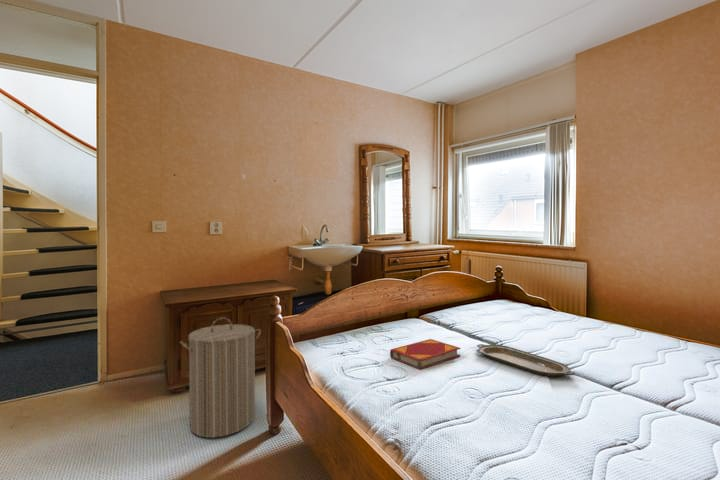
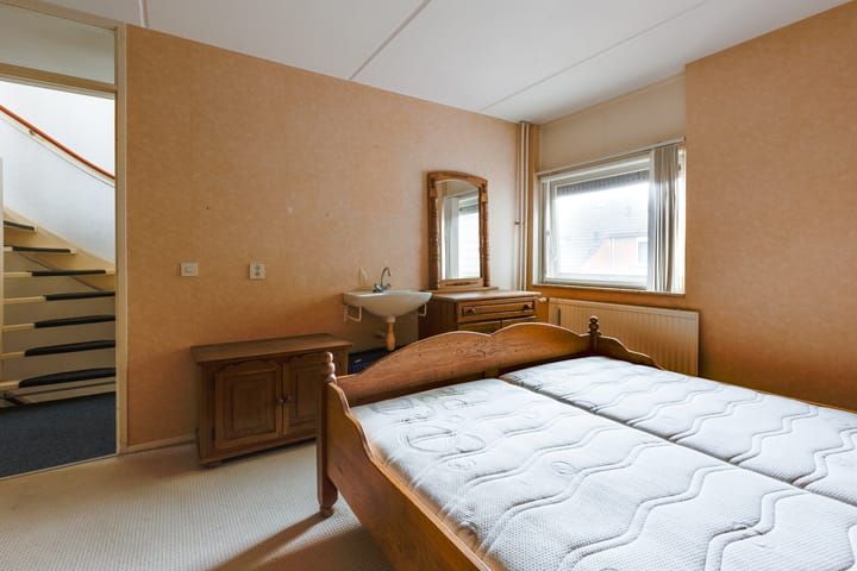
- laundry hamper (223, 369)
- hardback book (425, 352)
- serving tray (520, 360)
